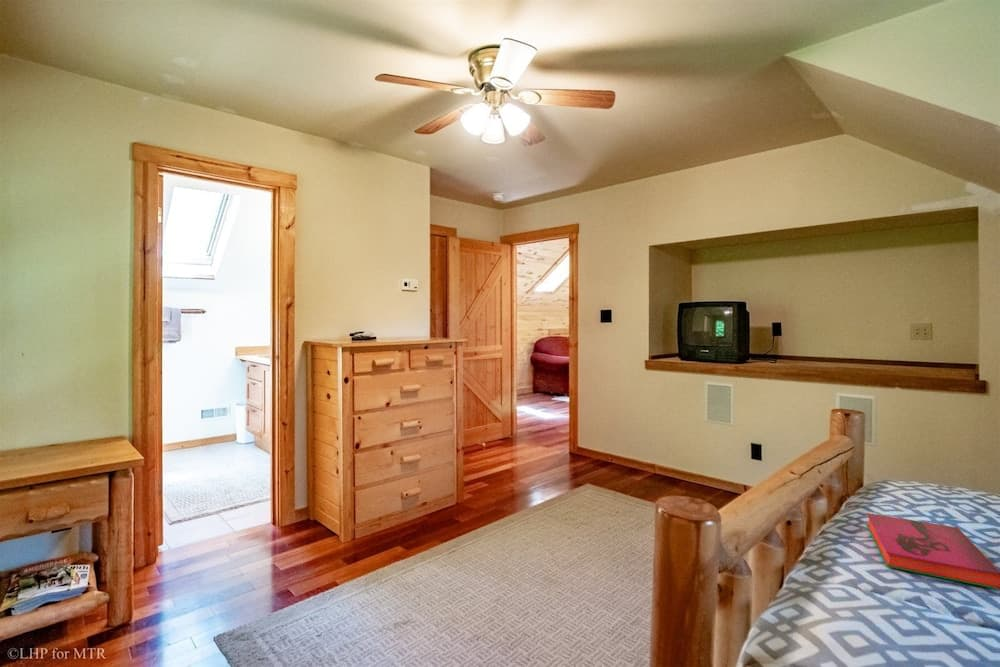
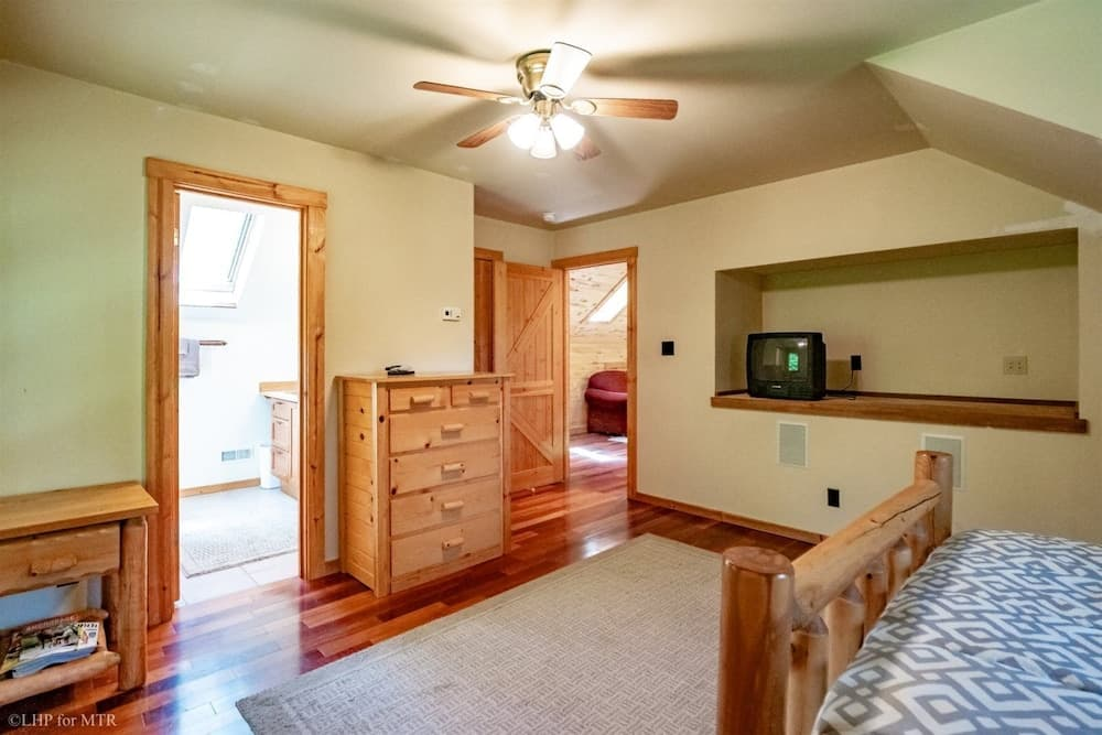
- hardback book (925, 546)
